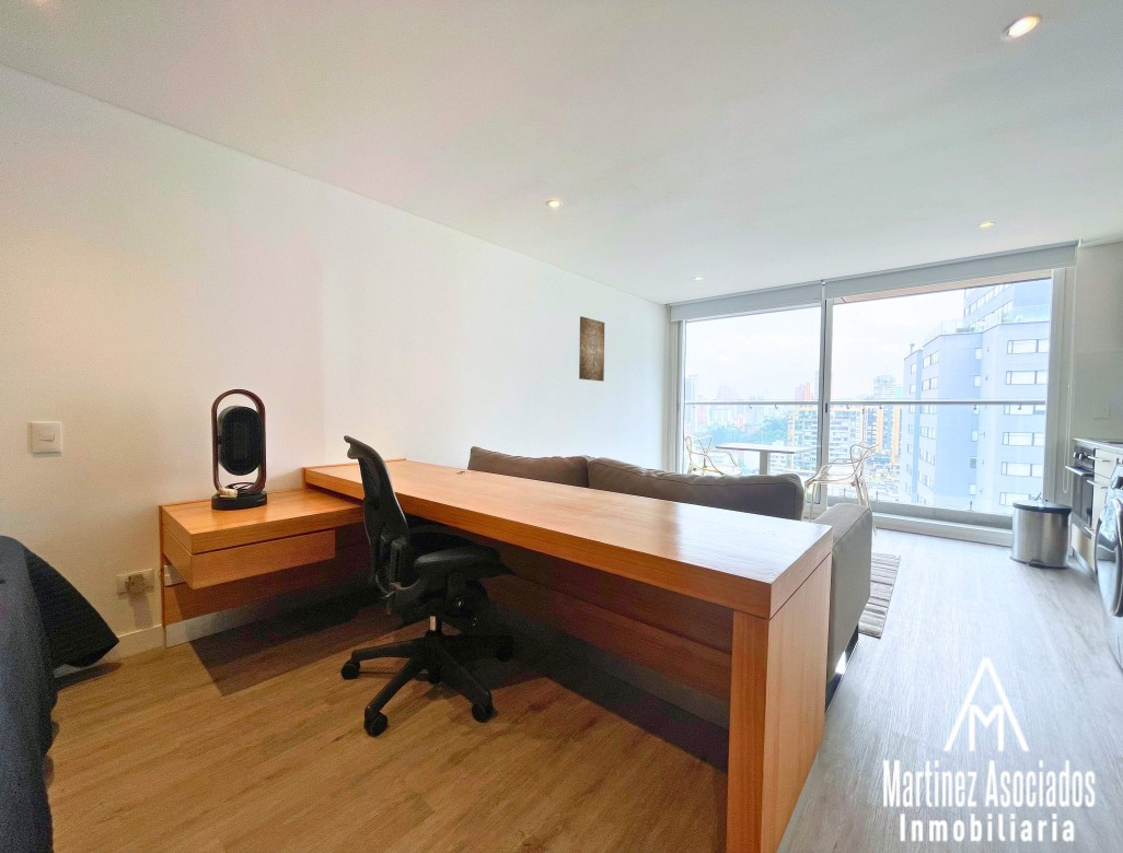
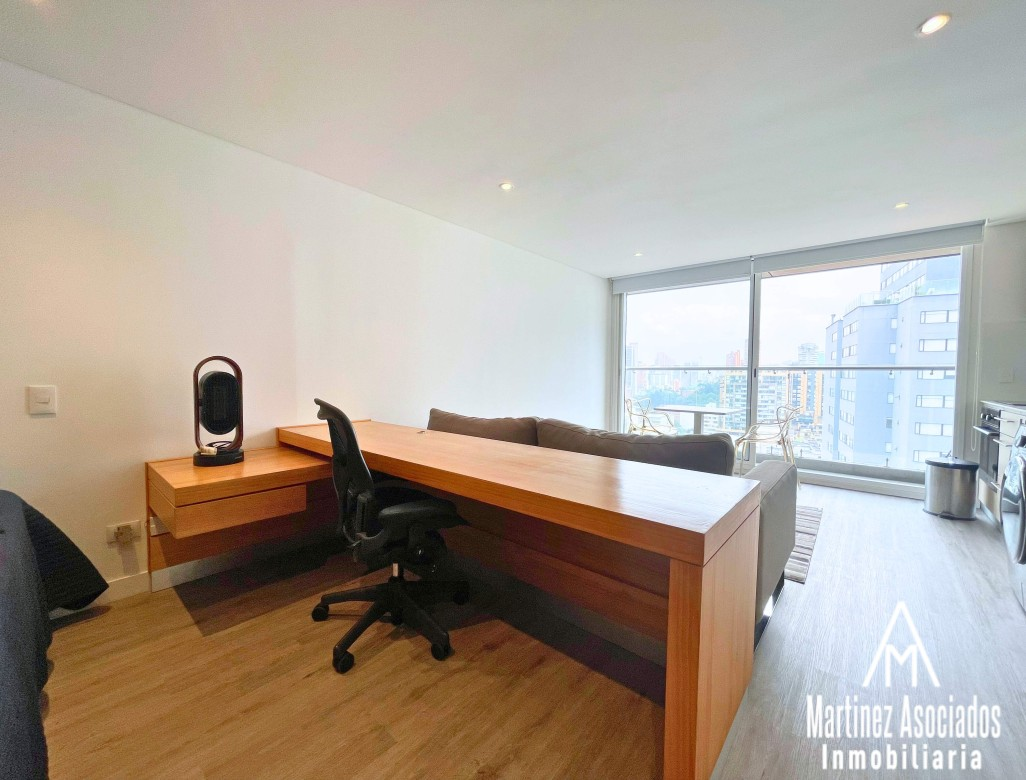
- wall art (592, 350)
